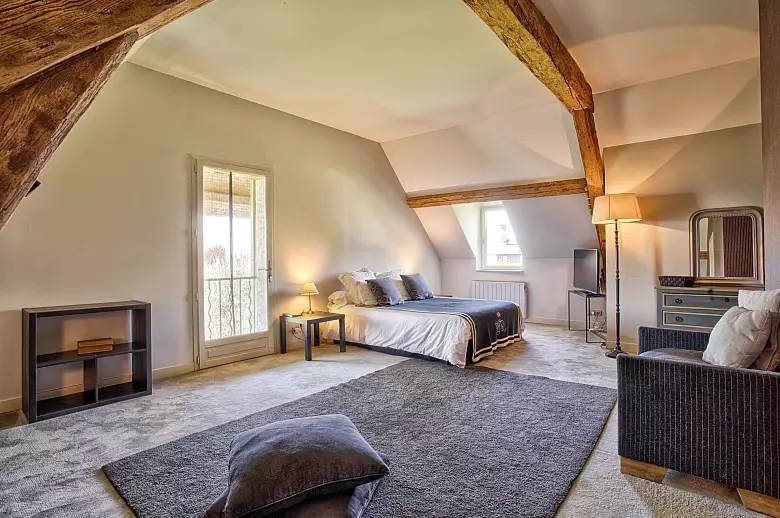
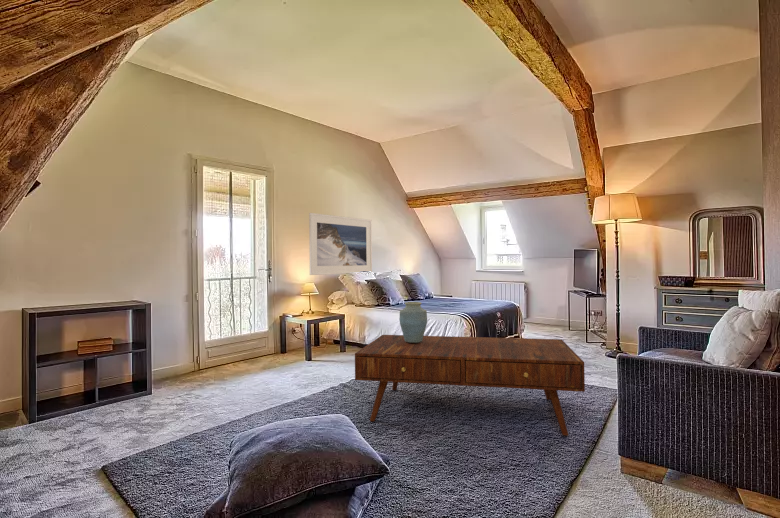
+ vase (413, 322)
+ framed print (343, 245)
+ coffee table (466, 378)
